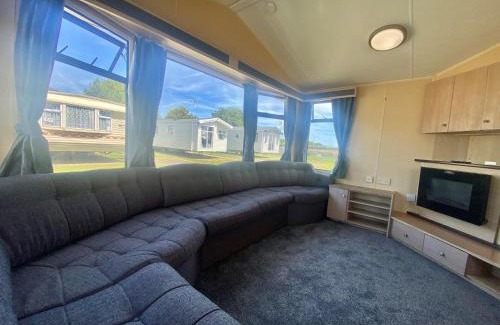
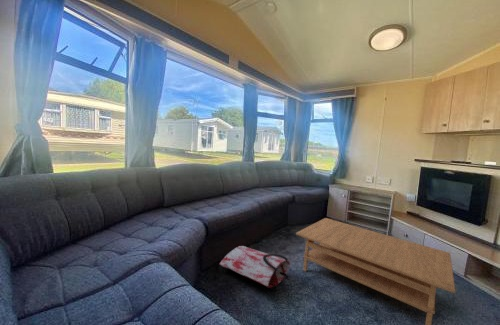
+ bag (255, 262)
+ coffee table (366, 261)
